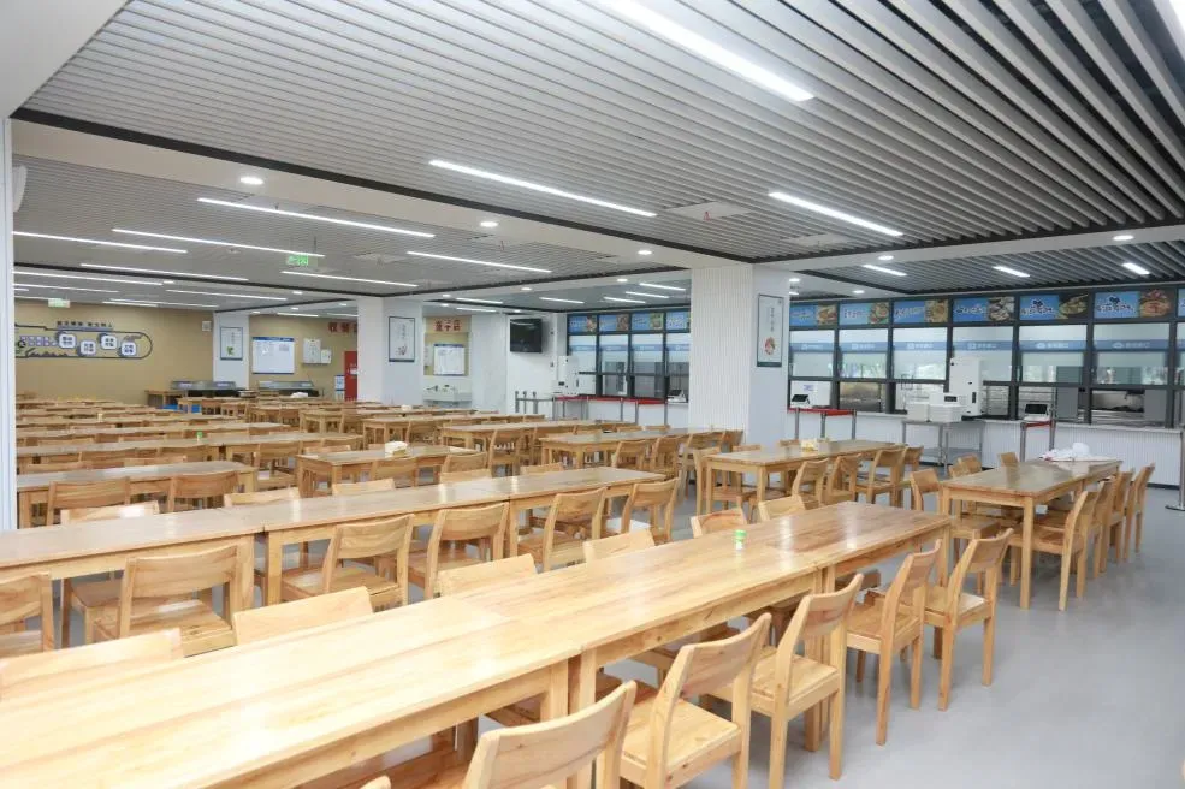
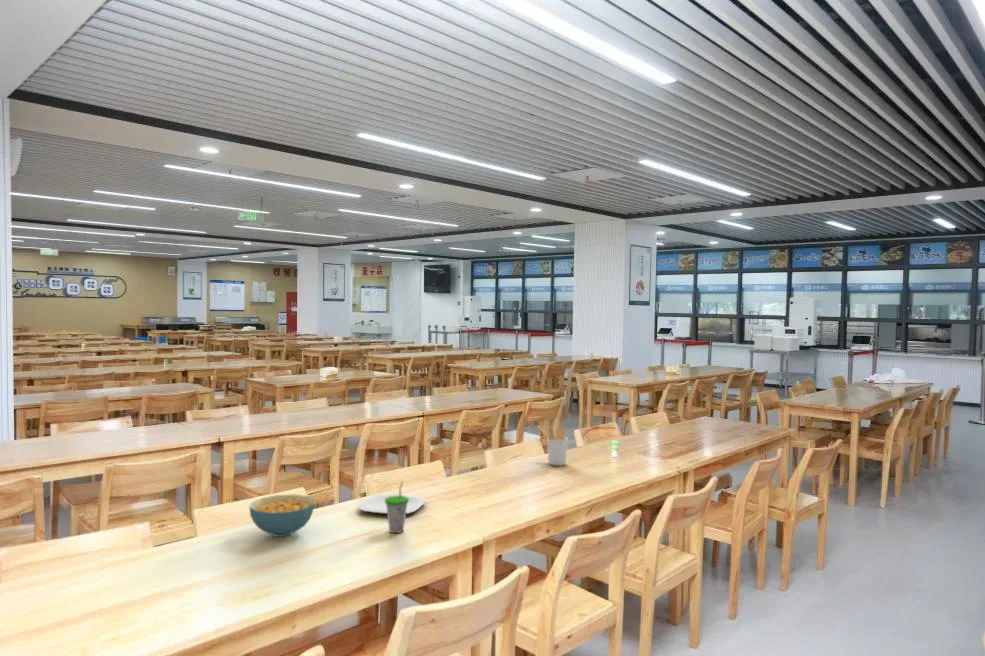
+ plate (386, 508)
+ cereal bowl (282, 518)
+ utensil holder (552, 443)
+ cup (396, 507)
